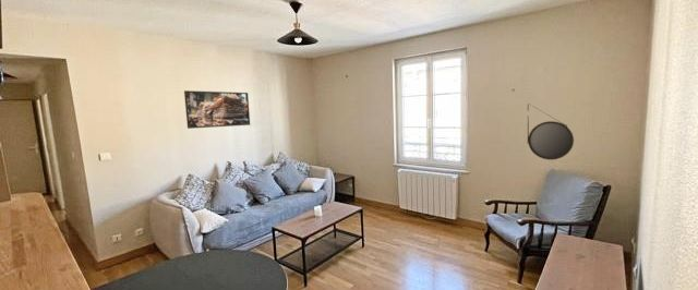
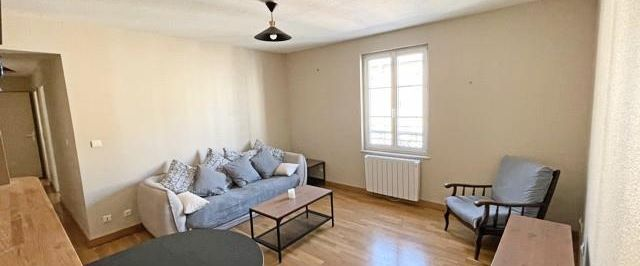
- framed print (219, 109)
- home mirror (550, 131)
